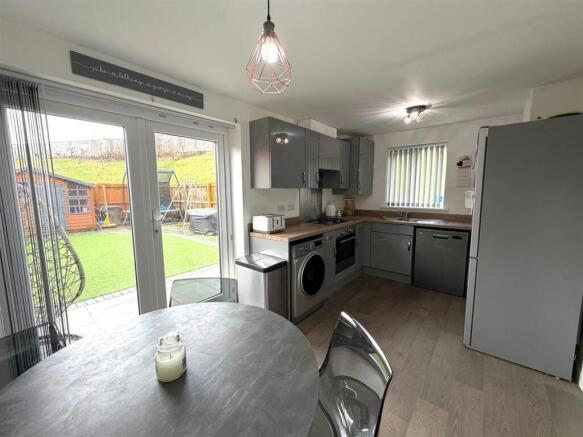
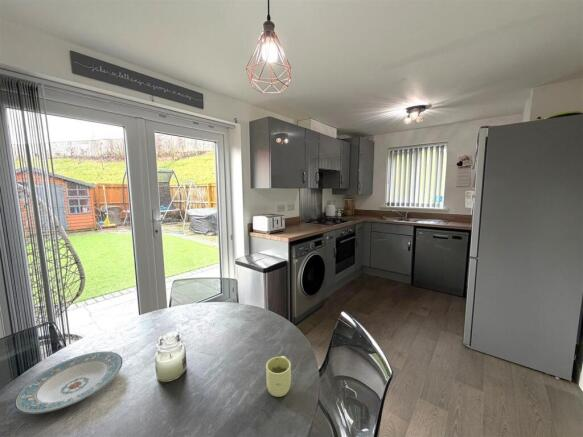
+ mug (279, 372)
+ plate (74, 381)
